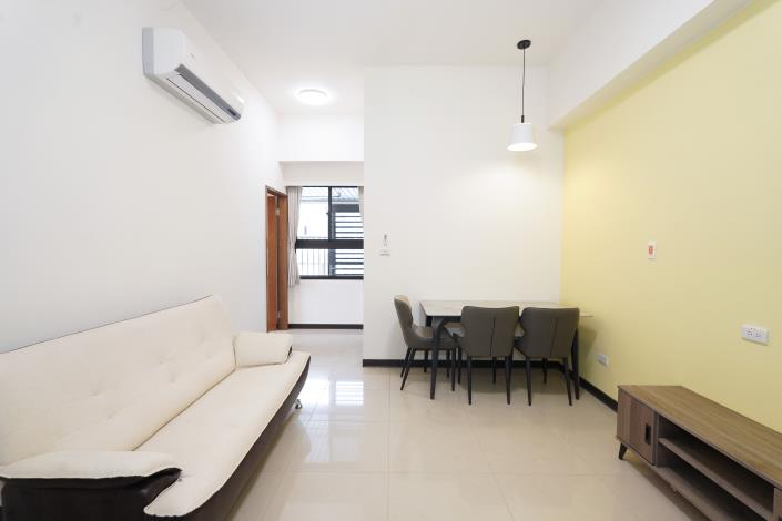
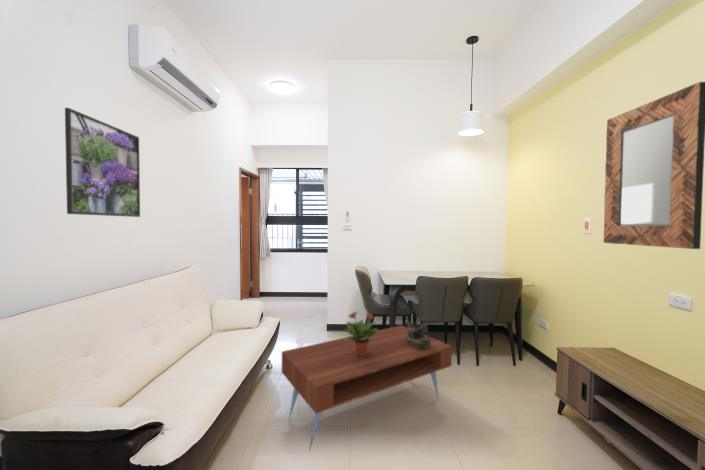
+ home mirror (646, 175)
+ coffee table (368, 378)
+ potted plant (361, 331)
+ decorative bowl (415, 328)
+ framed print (108, 170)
